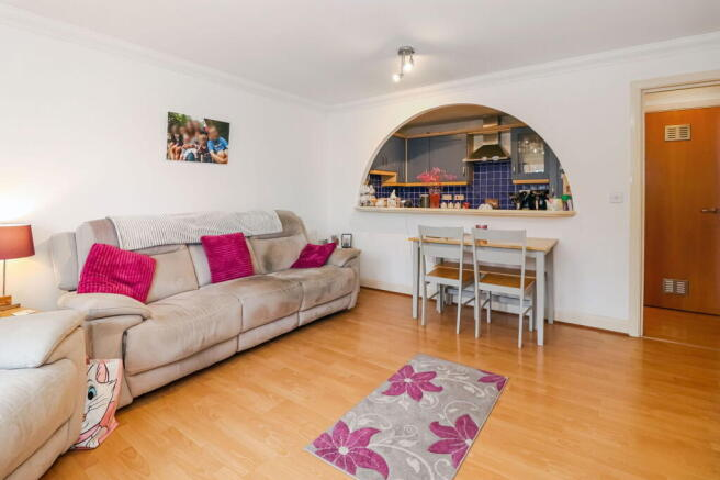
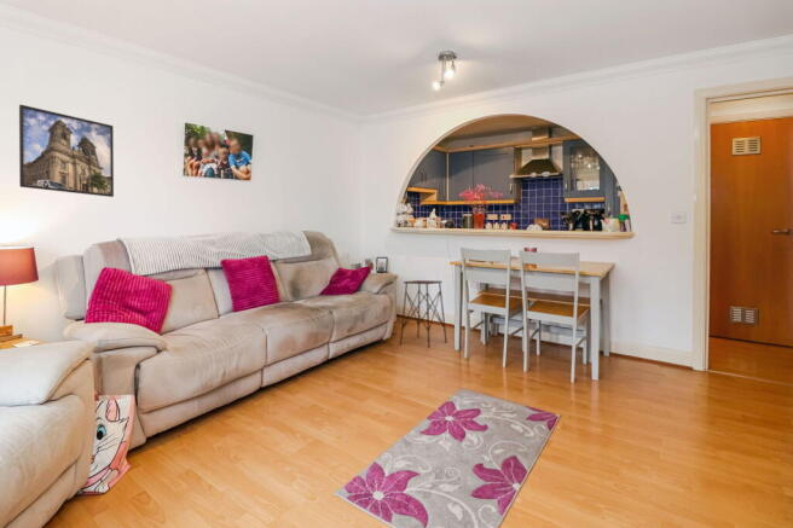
+ side table (426, 312)
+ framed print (69, 153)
